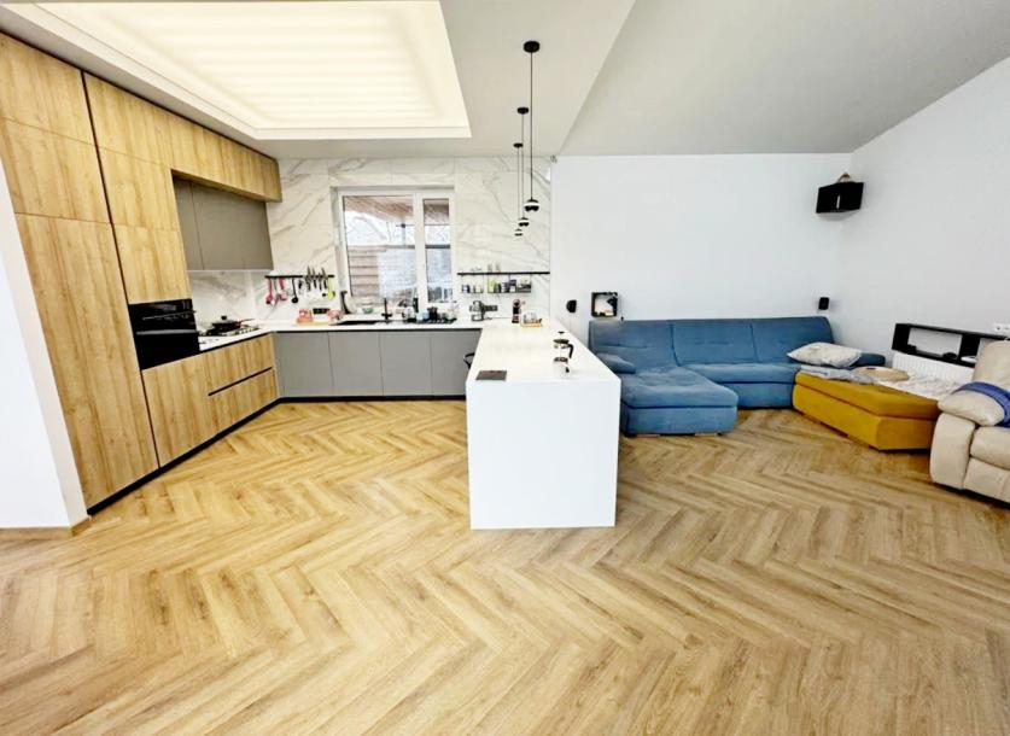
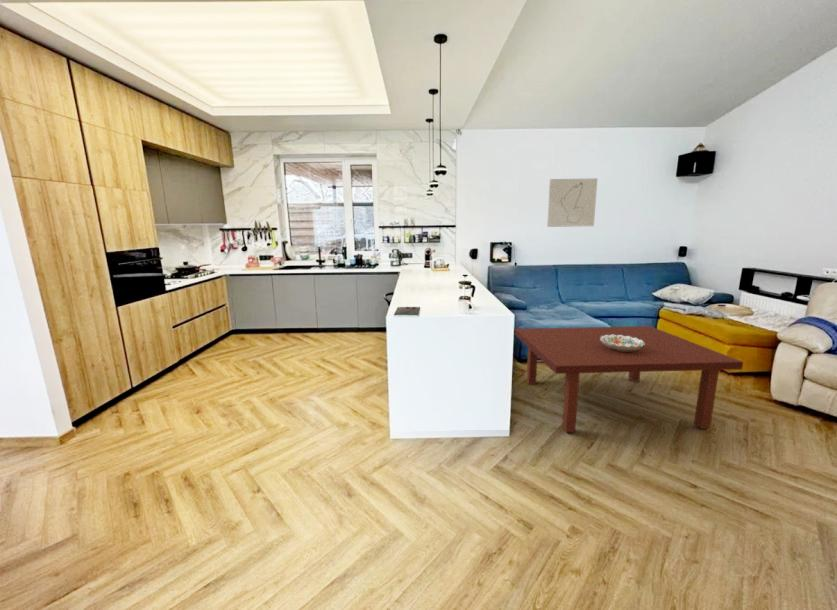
+ wall art (572, 203)
+ decorative bowl (621, 343)
+ coffee table (608, 372)
